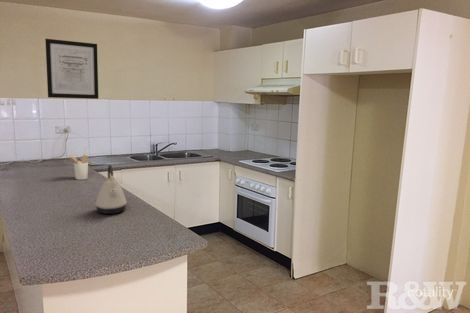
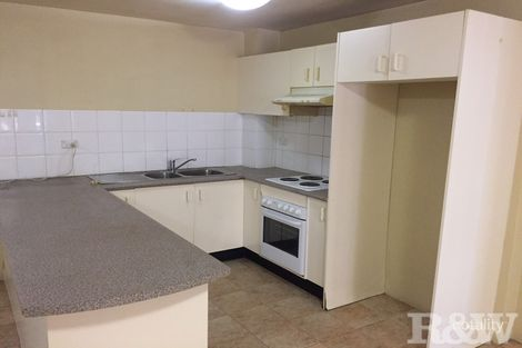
- wall art (73, 70)
- kettle (111, 188)
- utensil holder (78, 166)
